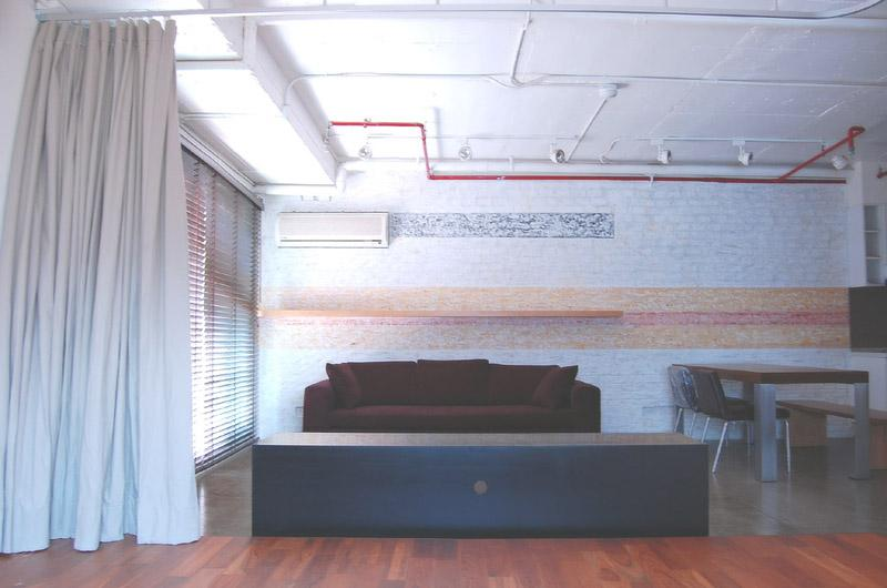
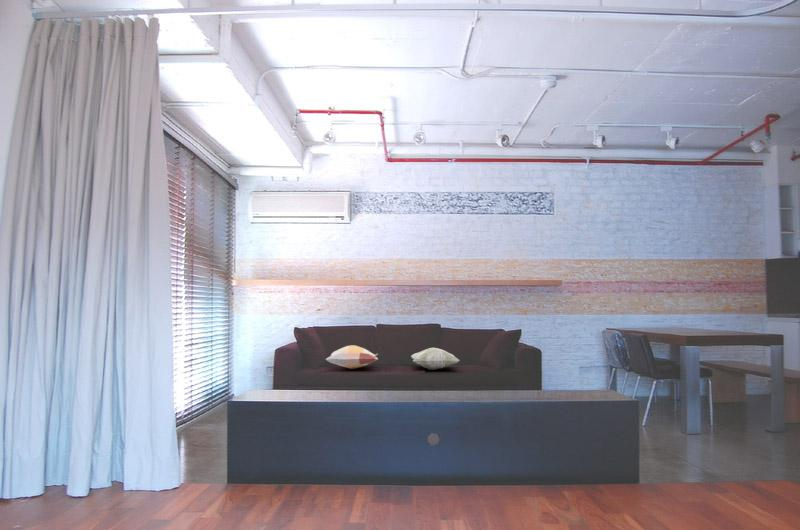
+ decorative pillow (353, 356)
+ decorative pillow (434, 358)
